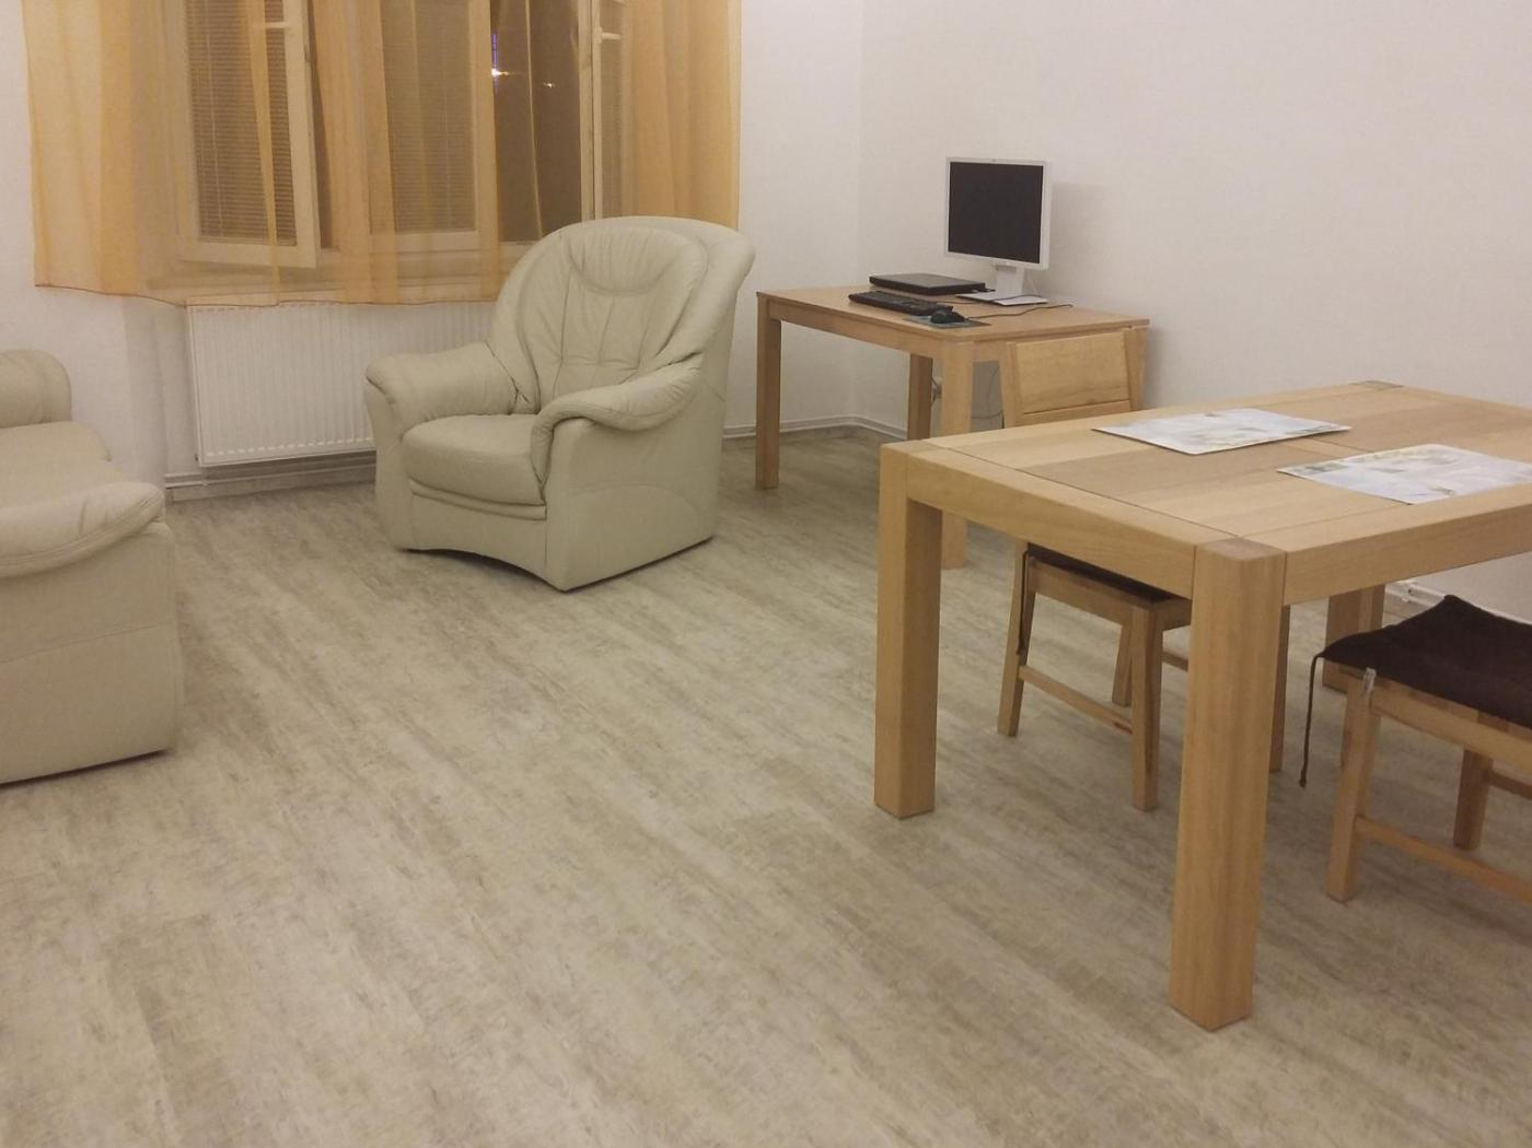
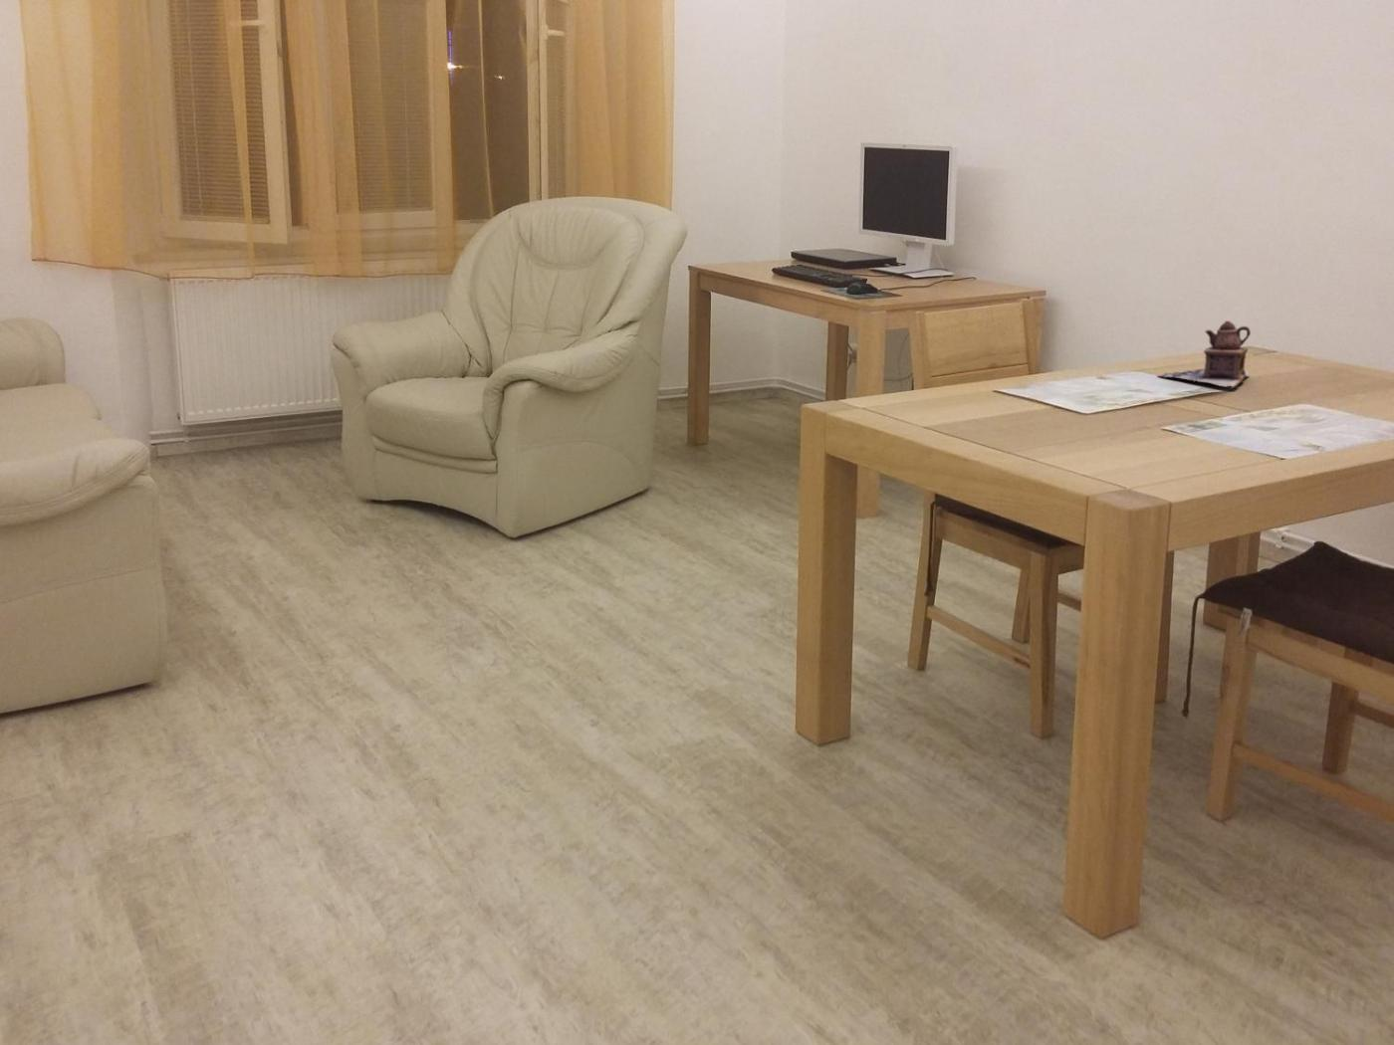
+ teapot (1221, 349)
